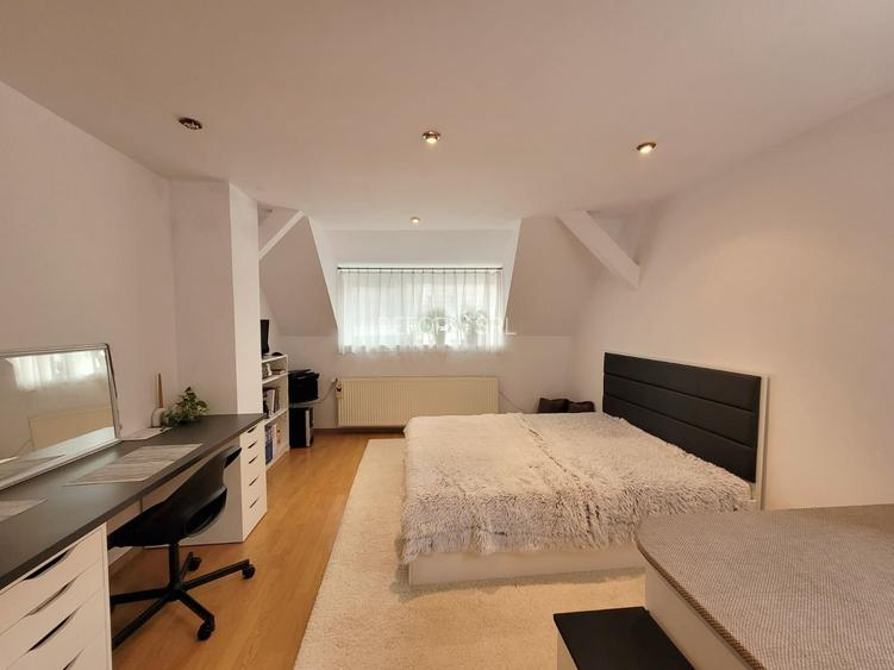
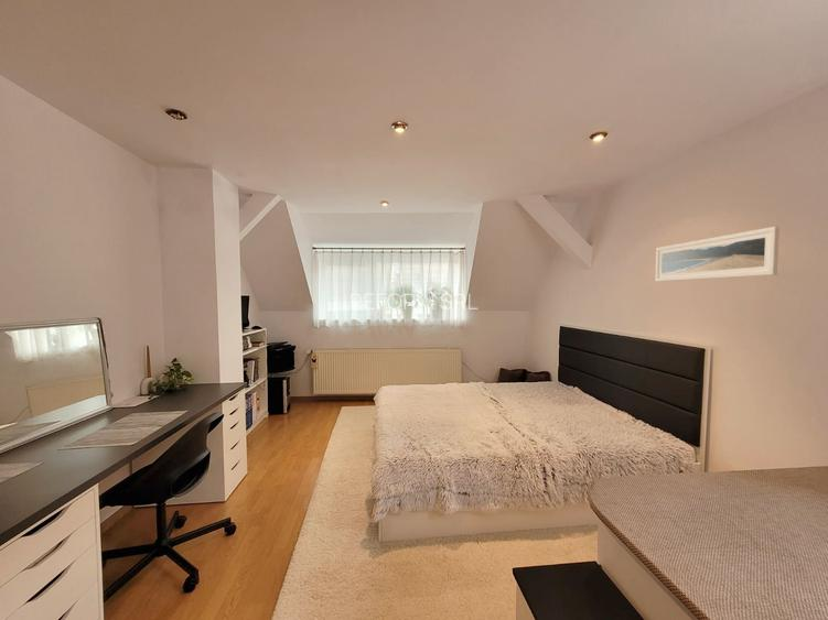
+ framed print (706, 259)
